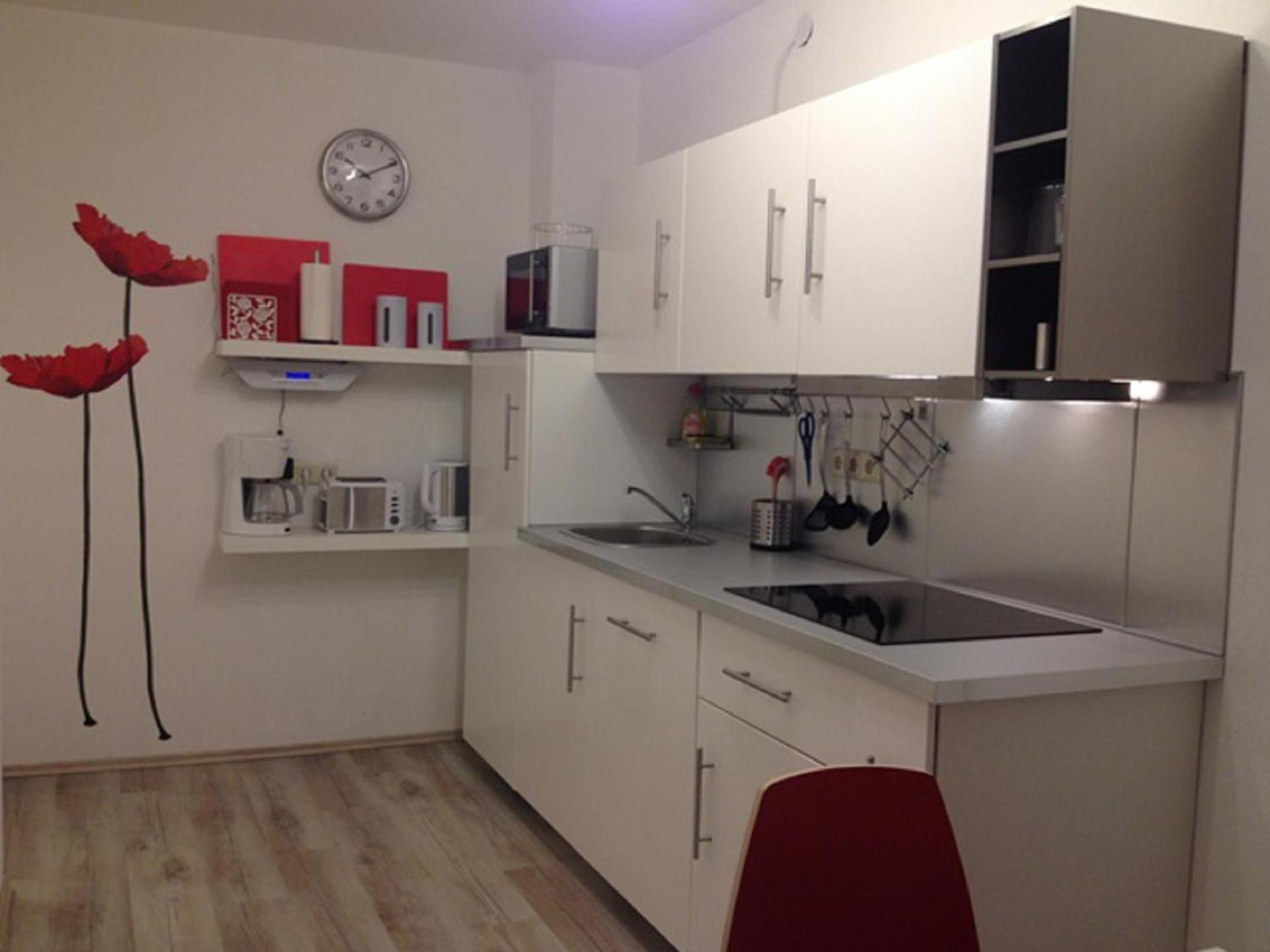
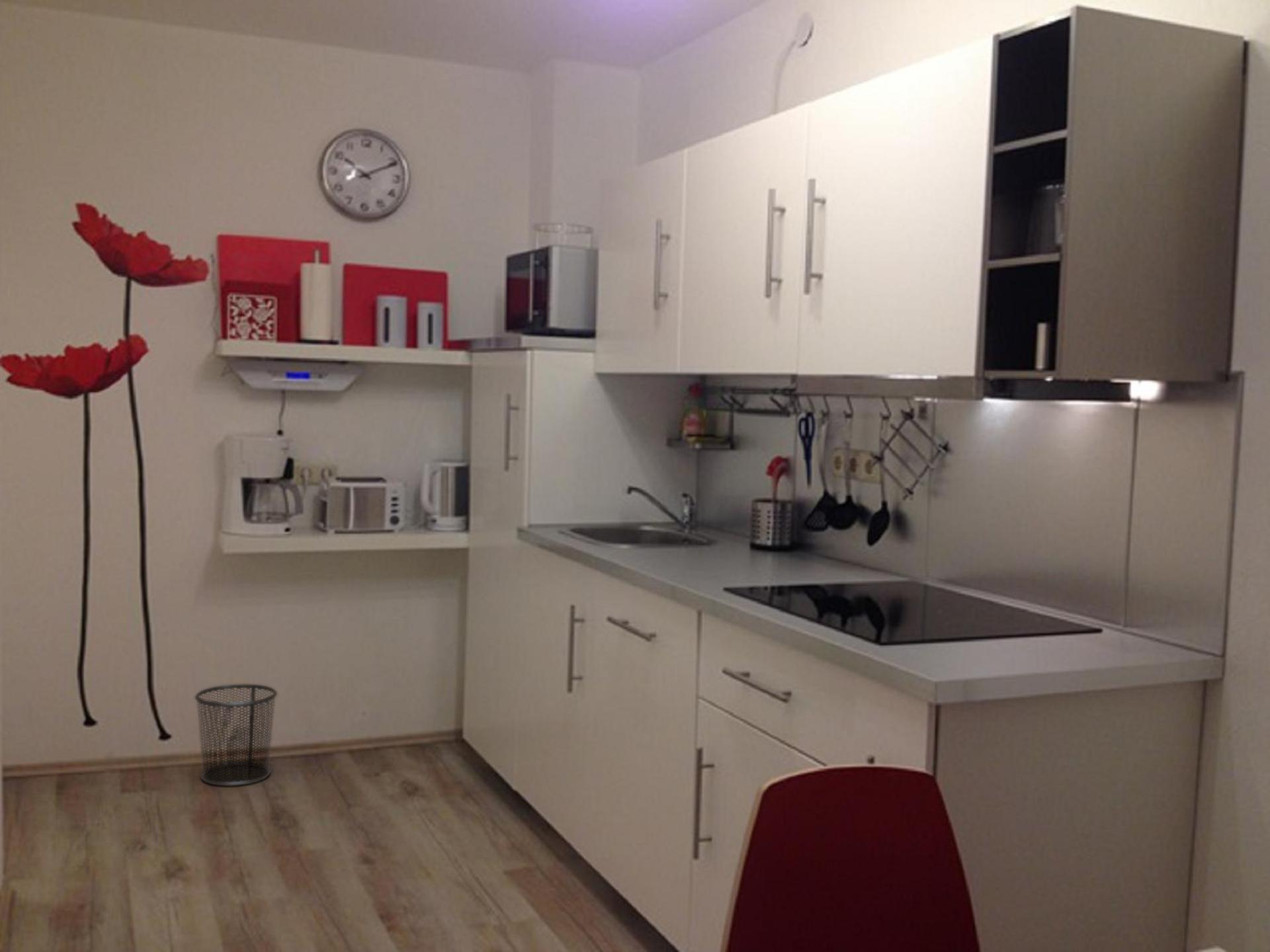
+ waste bin (235, 734)
